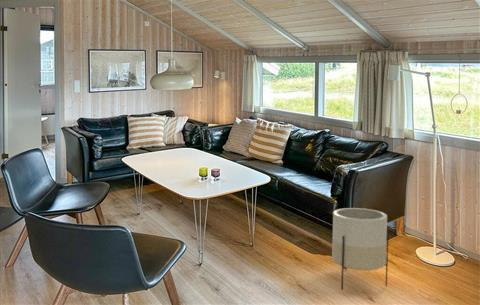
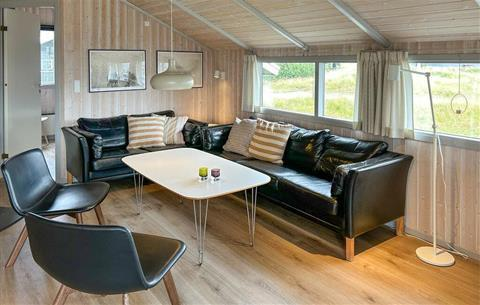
- planter (358, 248)
